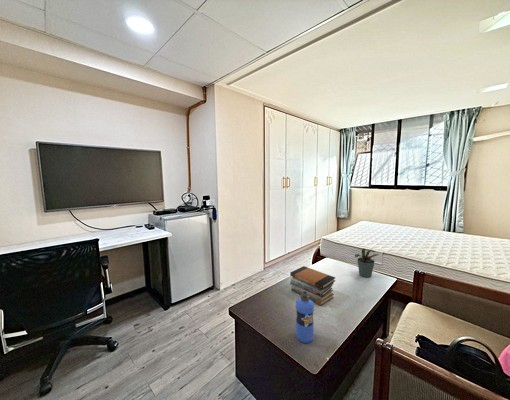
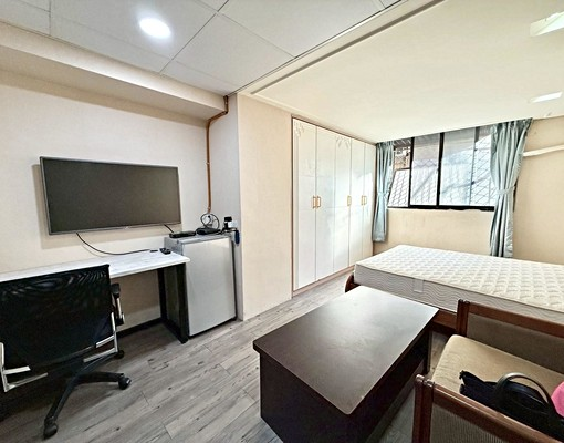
- potted plant (367, 261)
- book stack (311, 284)
- water bottle (304, 314)
